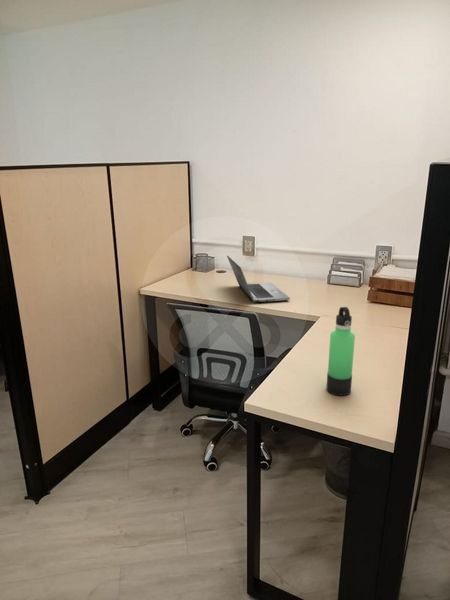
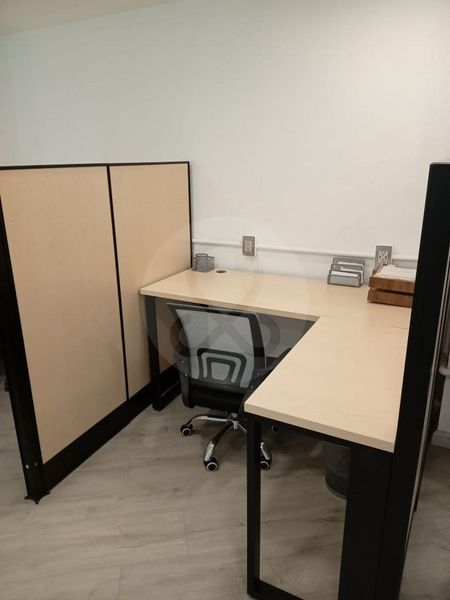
- laptop (256, 283)
- thermos bottle (341, 349)
